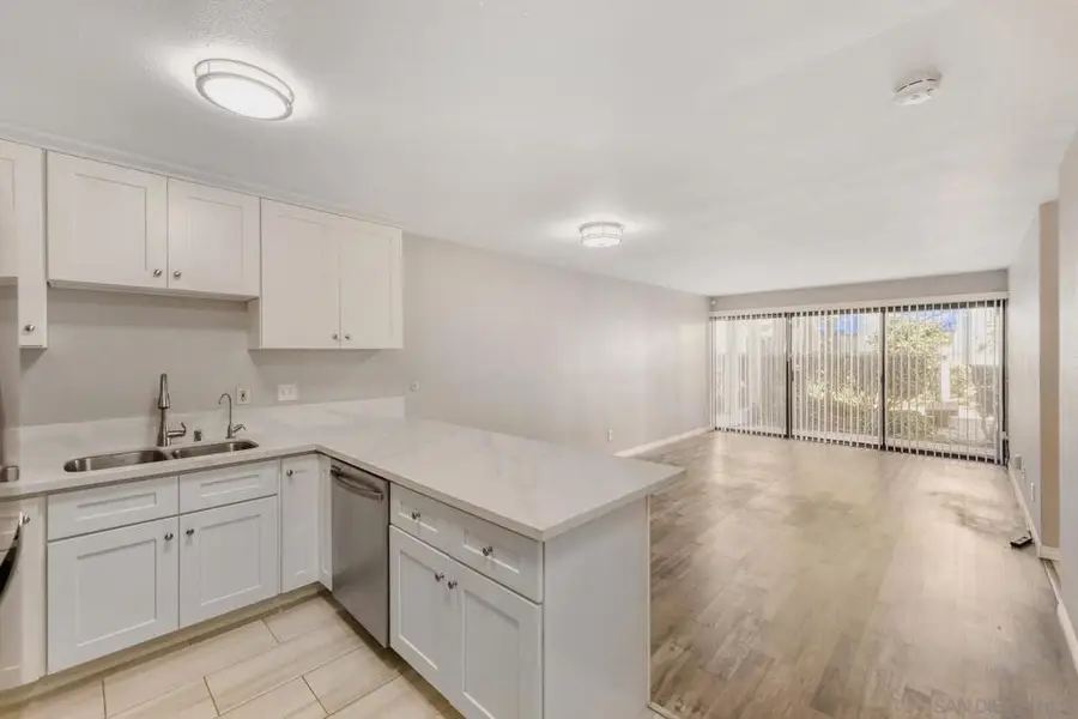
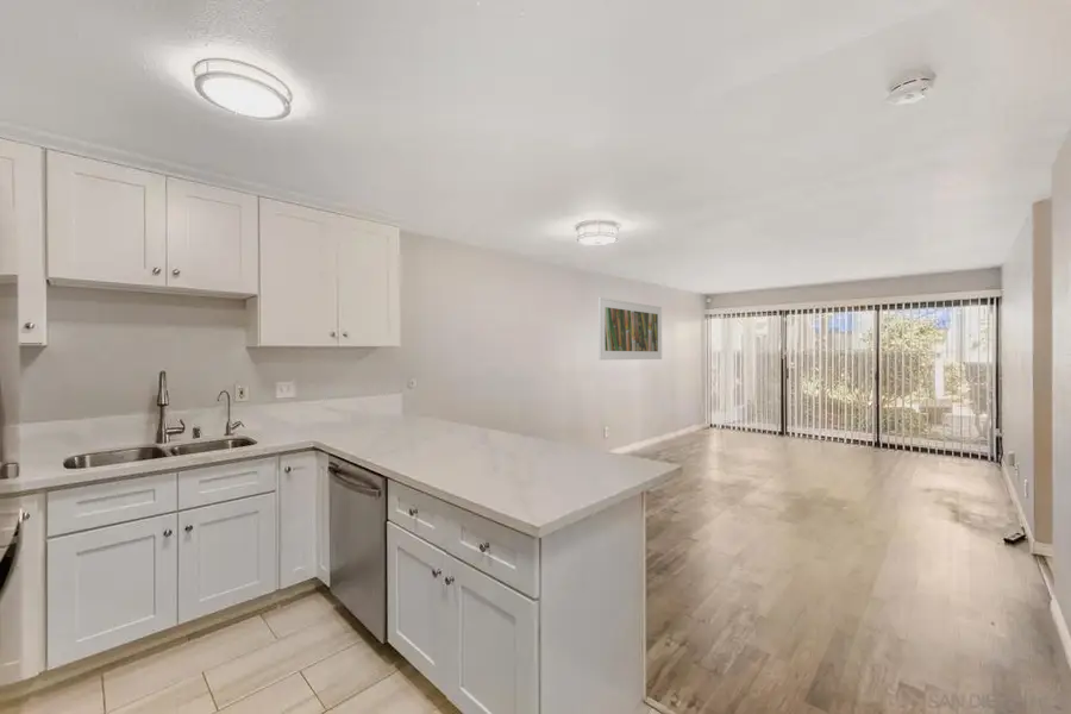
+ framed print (632, 331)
